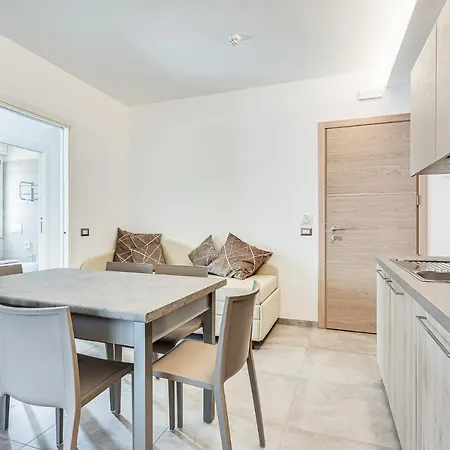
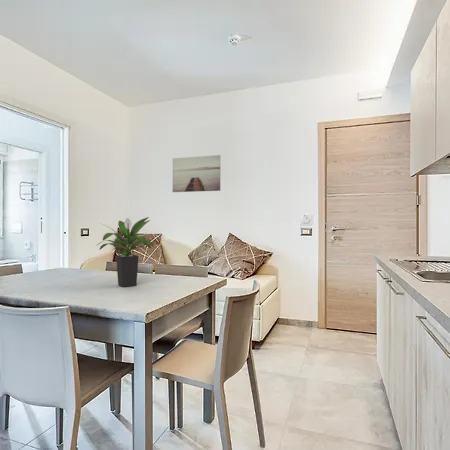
+ potted plant (126, 251)
+ wall art (195, 174)
